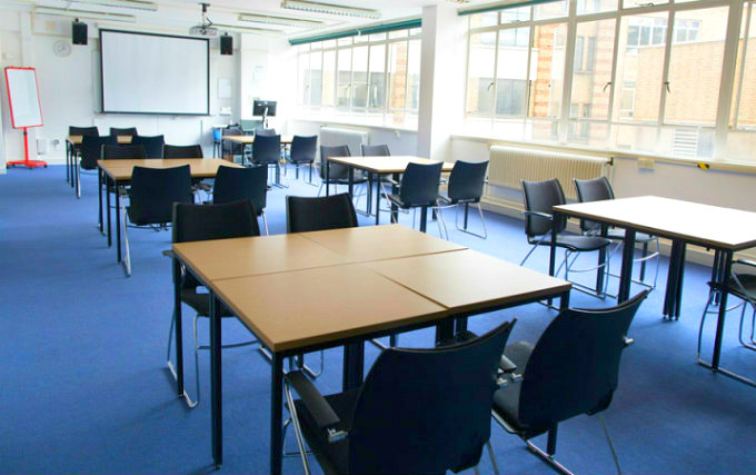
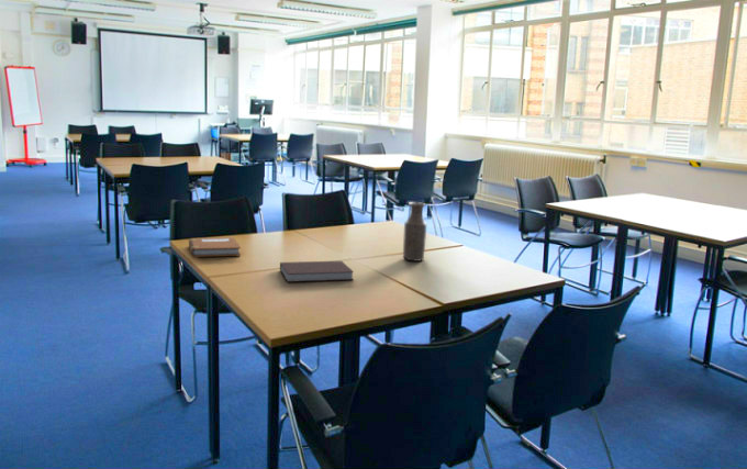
+ notebook (213, 246)
+ bottle (414, 231)
+ notebook (315, 270)
